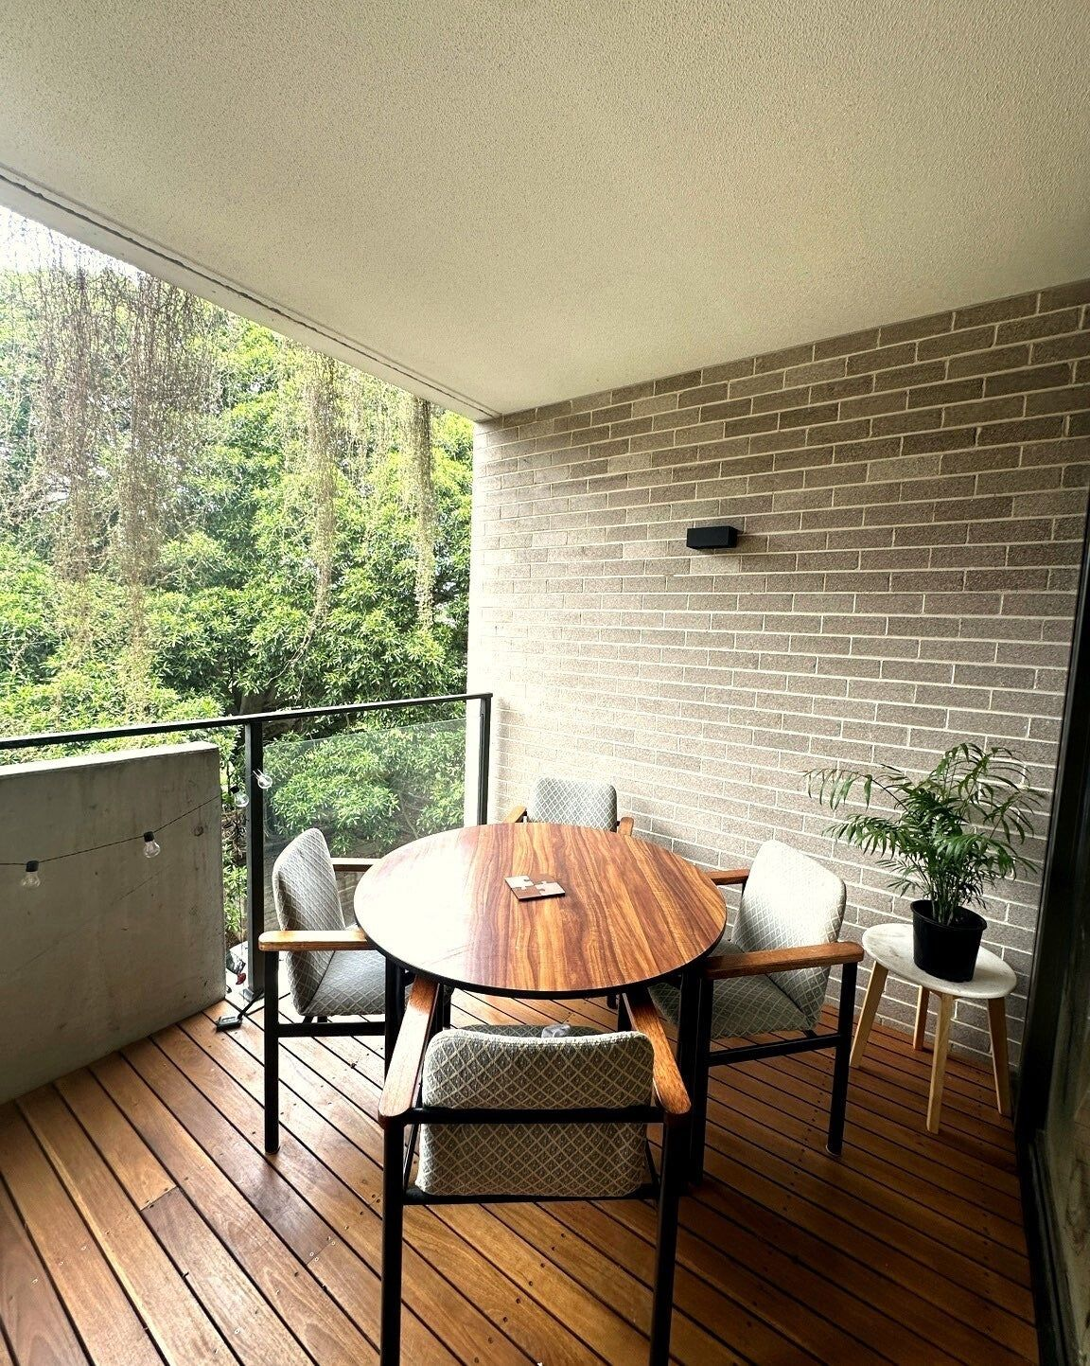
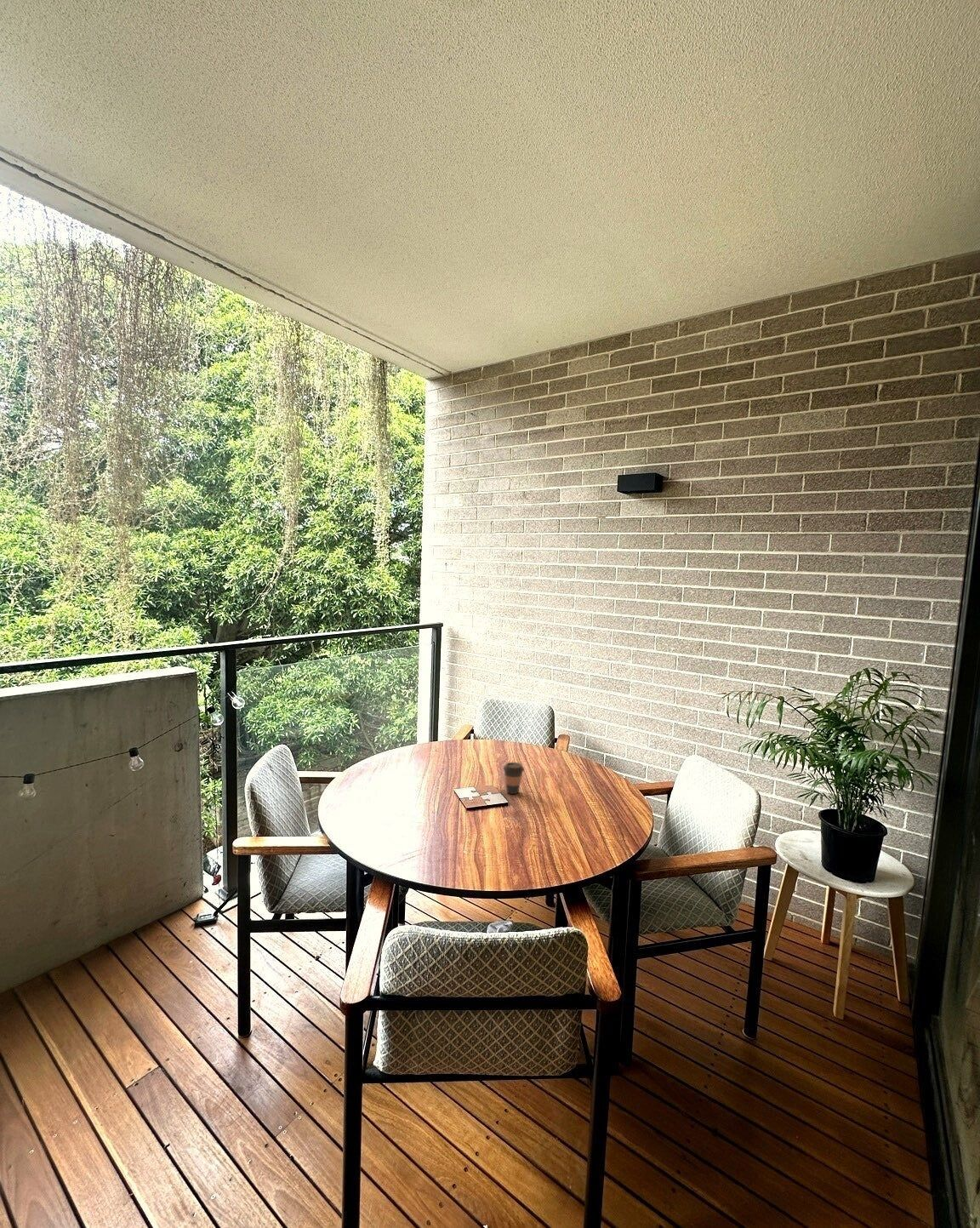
+ coffee cup (513, 778)
